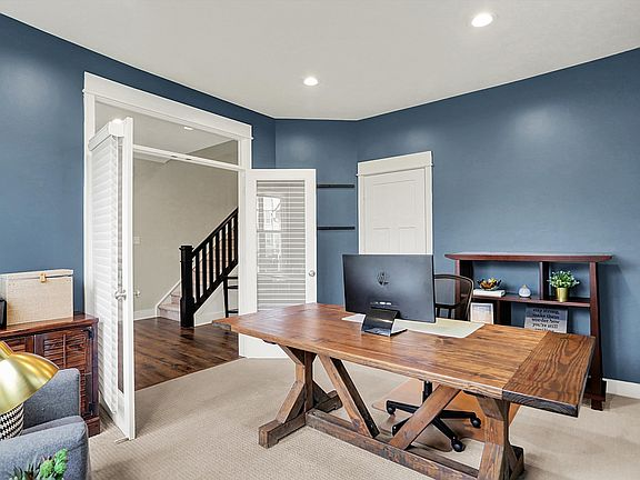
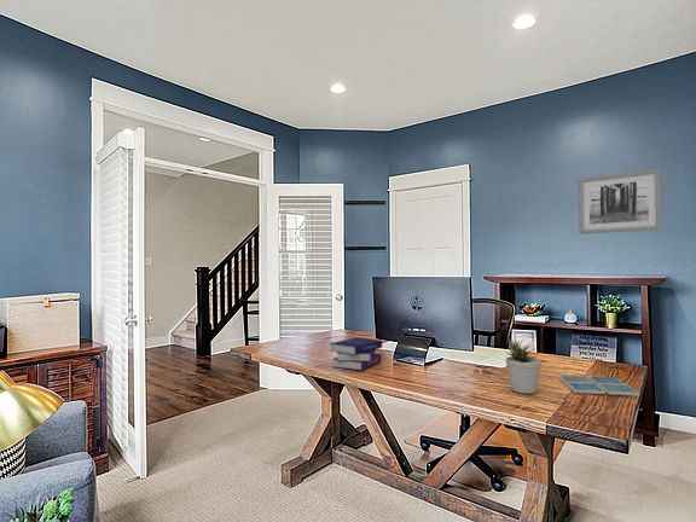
+ wall art (617, 203)
+ book (356, 352)
+ drink coaster (596, 384)
+ potted plant (523, 362)
